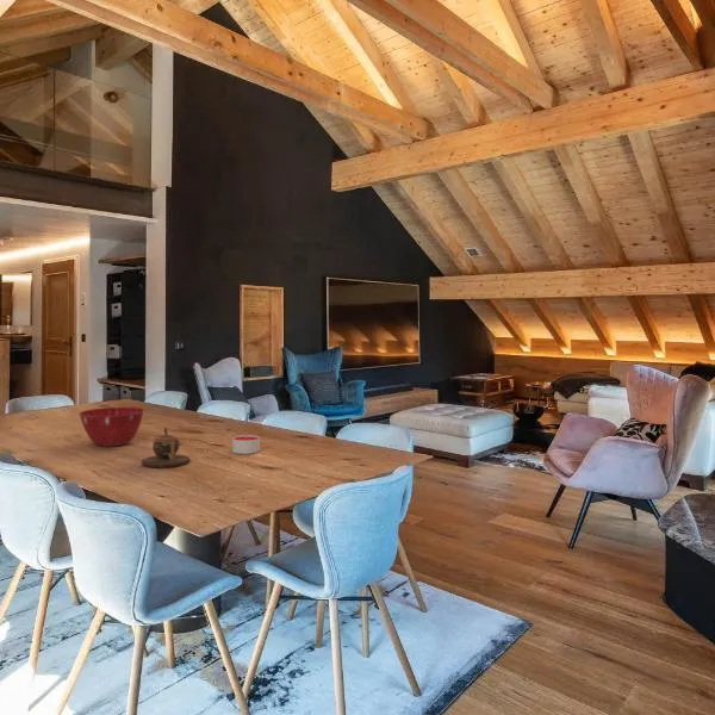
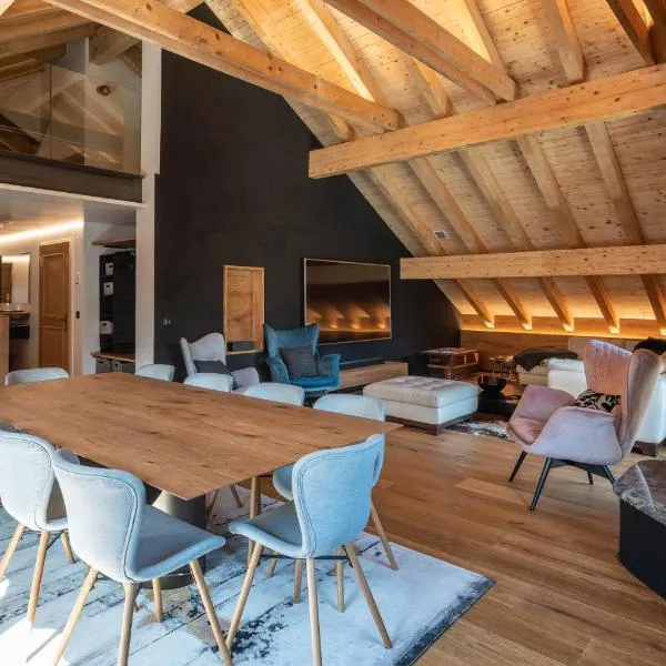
- teapot (166, 444)
- candle (245, 443)
- mixing bowl (112, 427)
